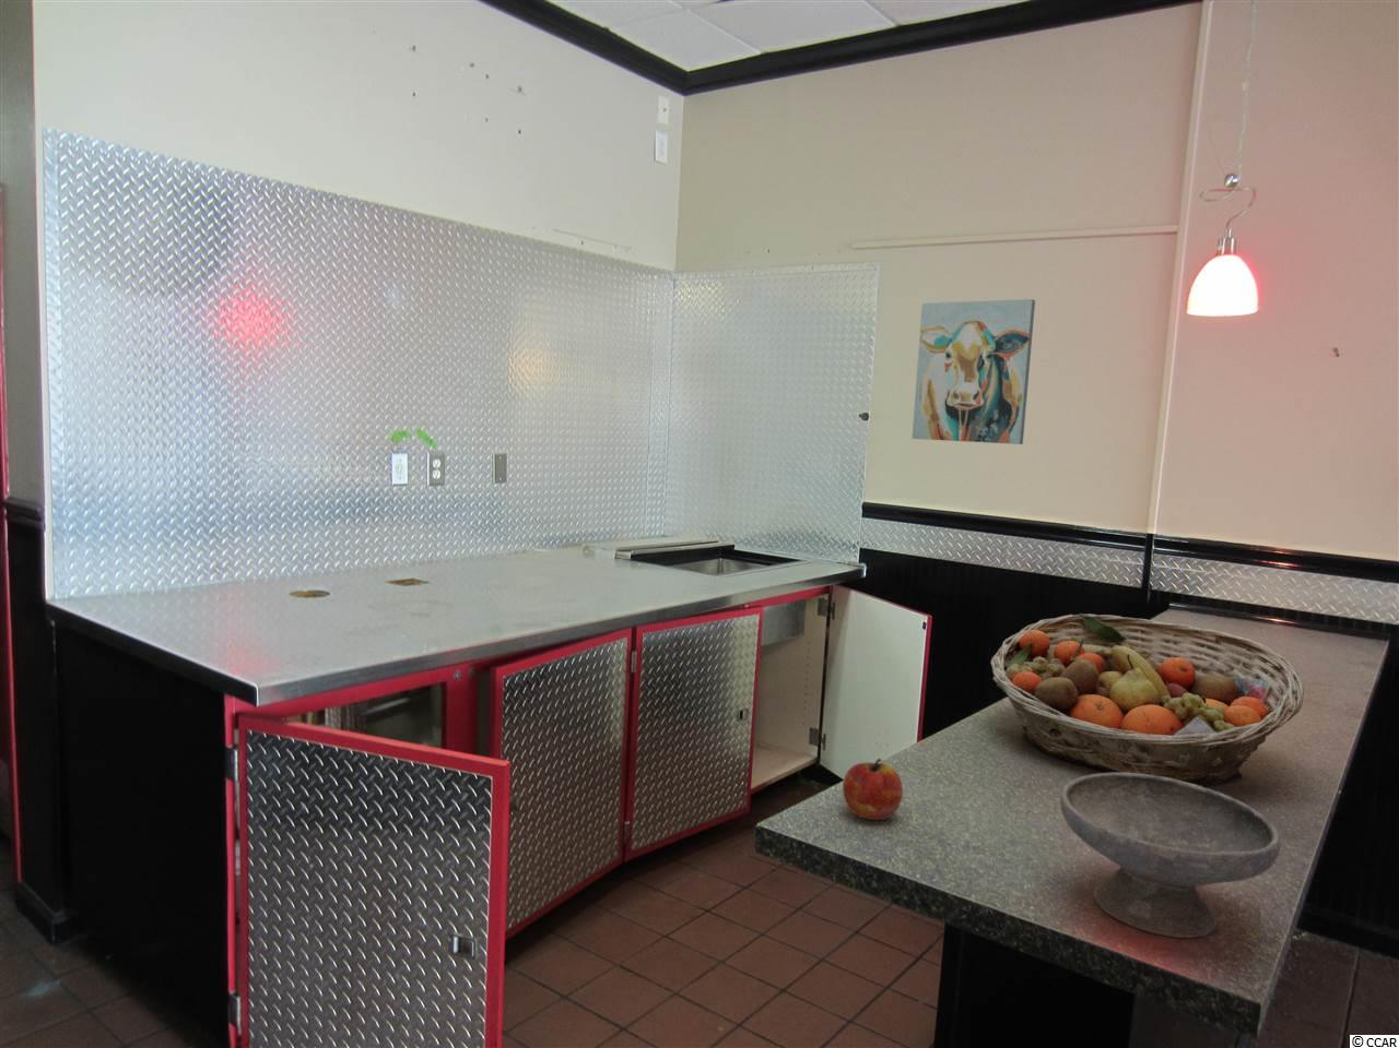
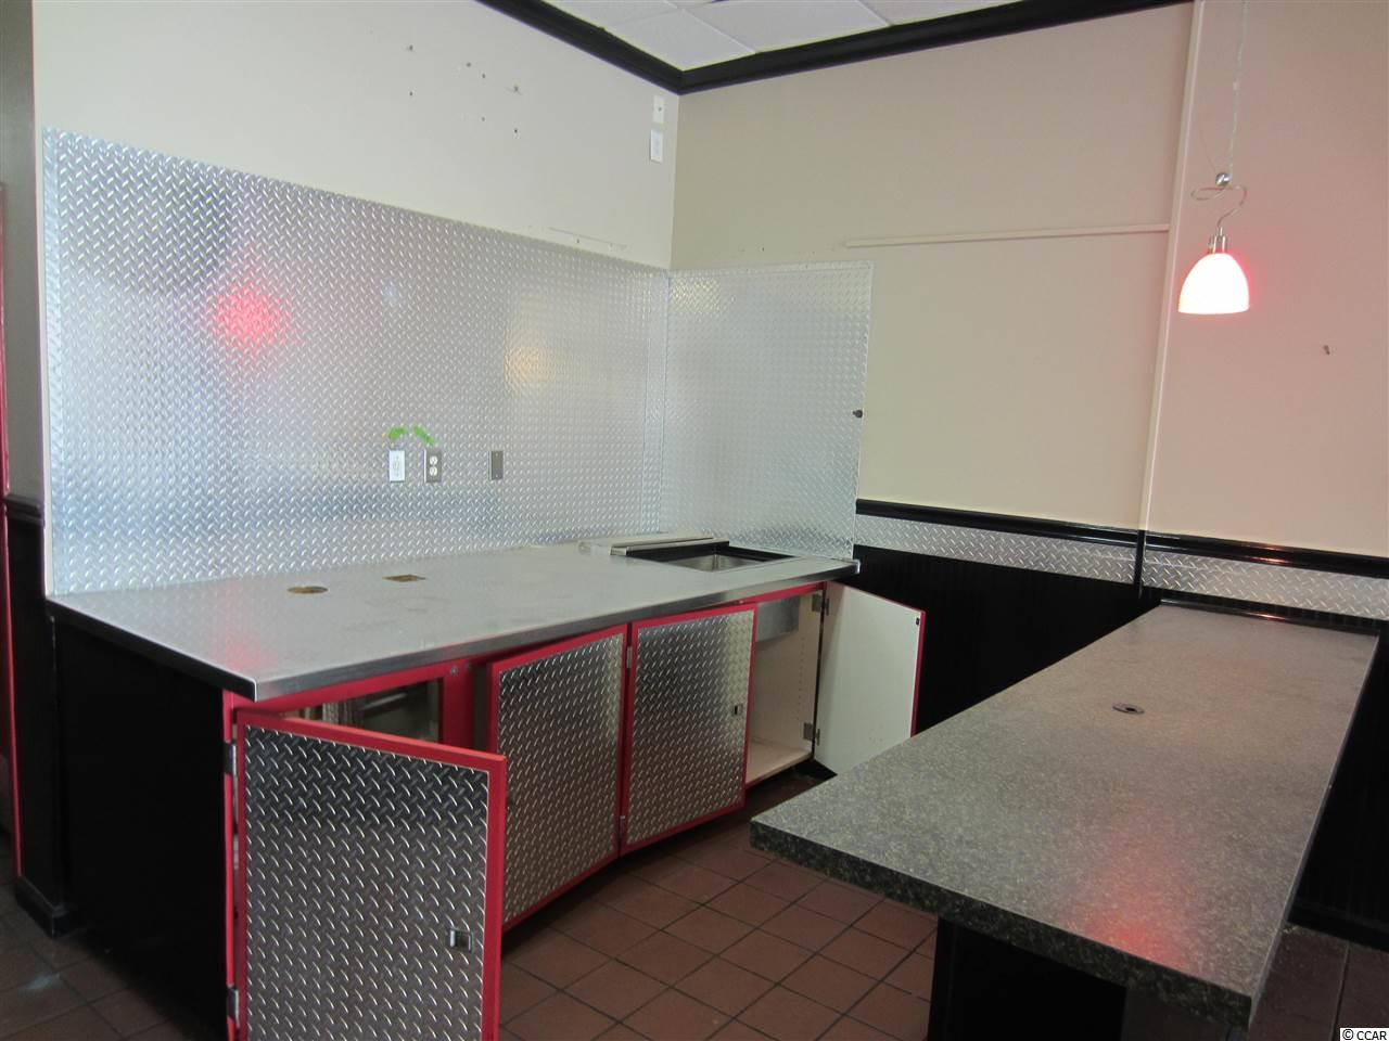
- bowl (1161, 858)
- apple (872, 787)
- wall art (970, 371)
- fruit basket (1134, 692)
